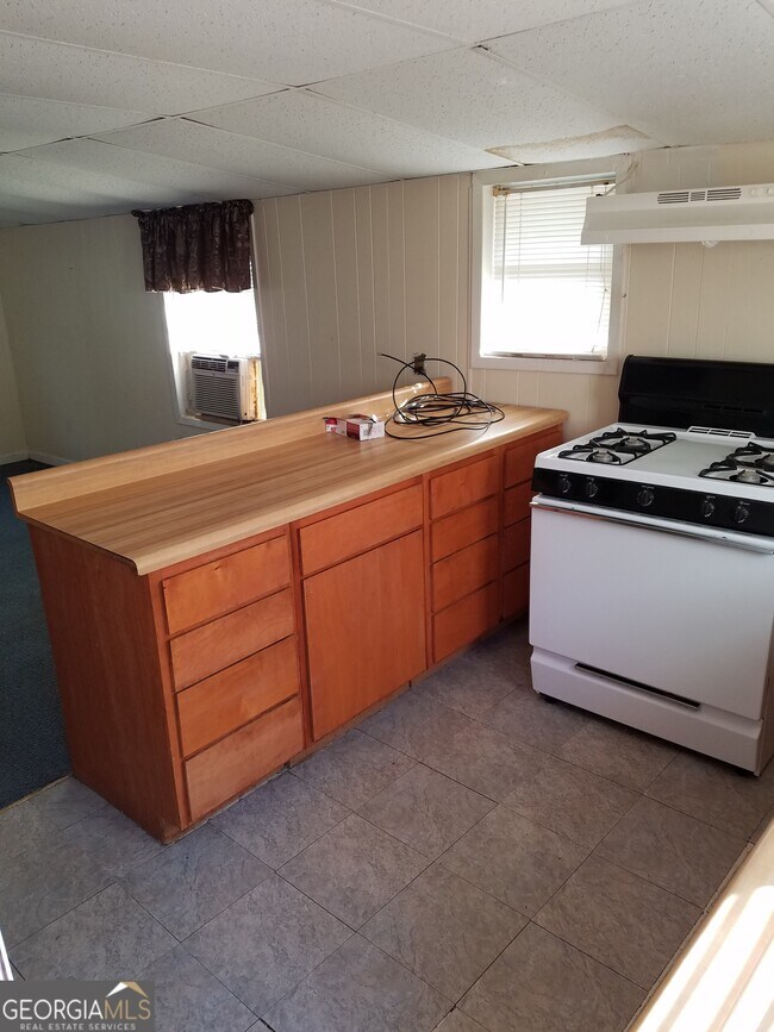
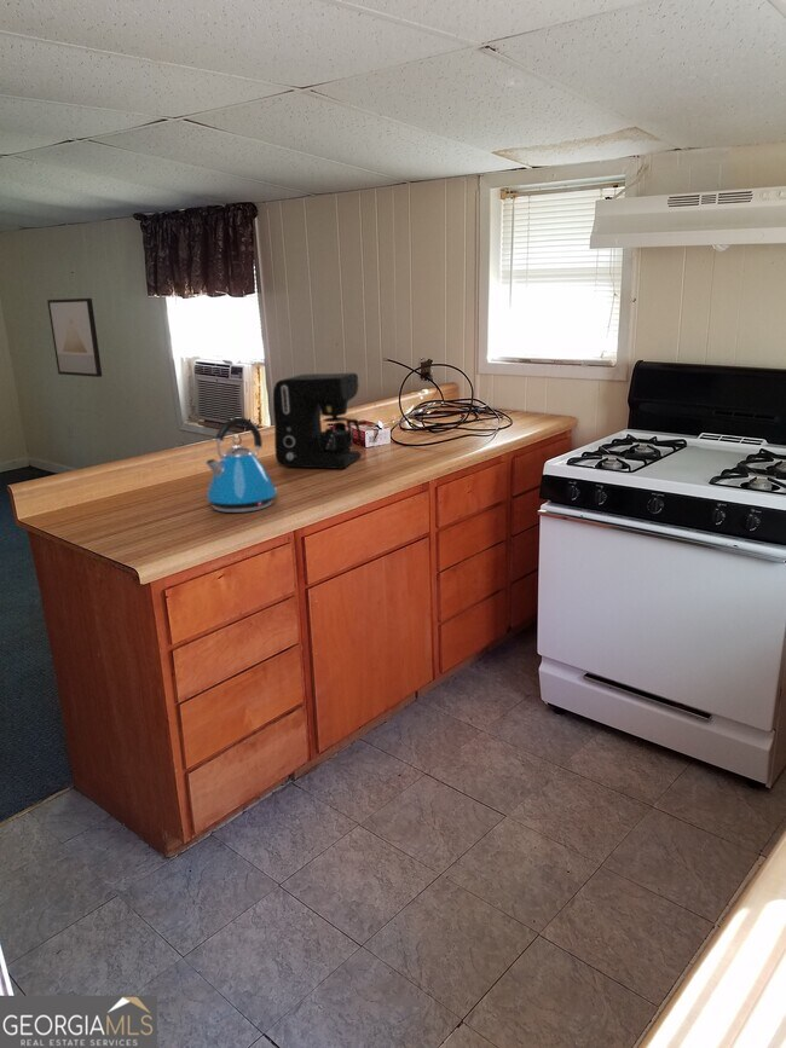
+ coffee maker (322, 419)
+ wall art (74, 337)
+ kettle (241, 461)
